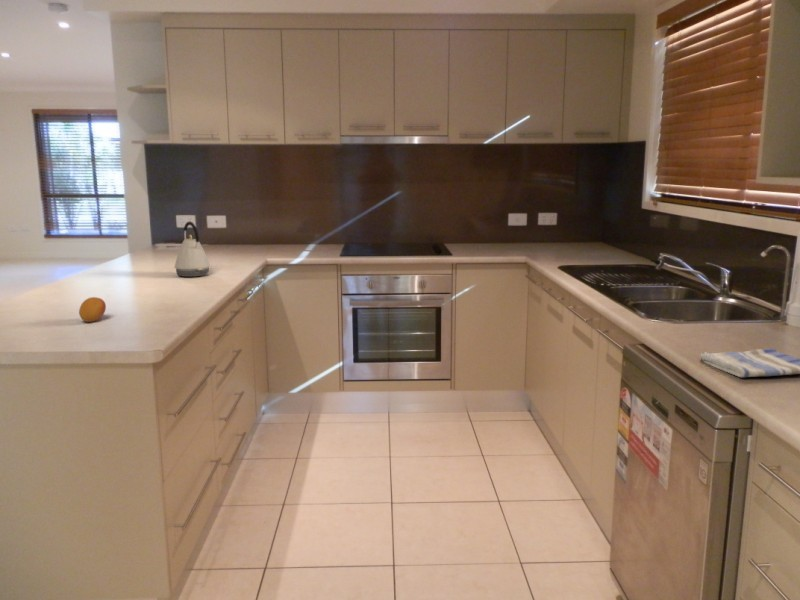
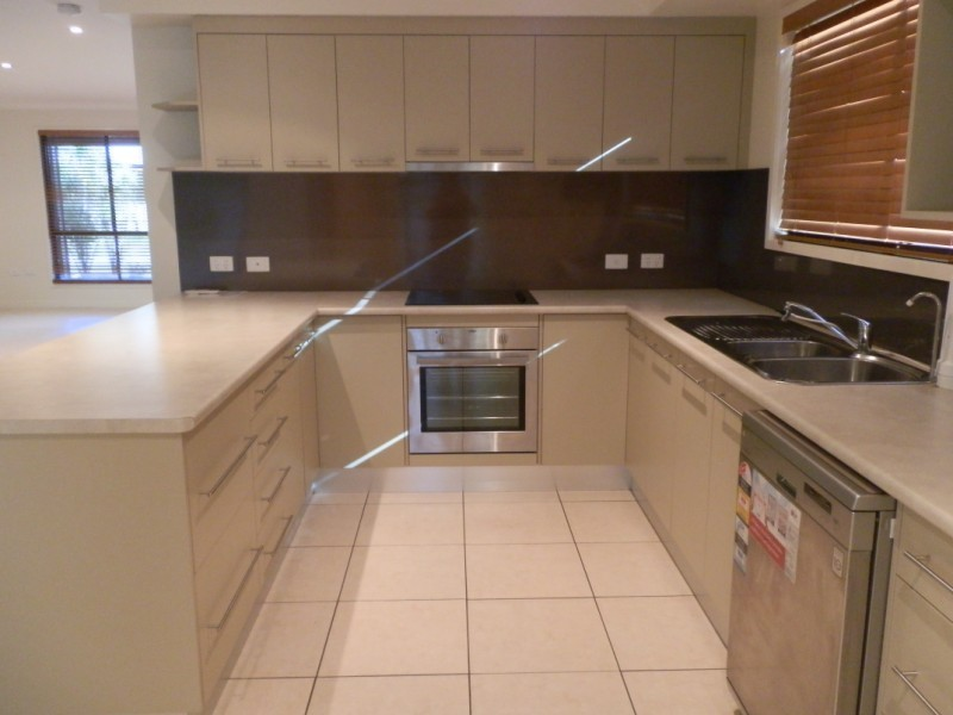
- fruit (92, 309)
- kettle (190, 248)
- dish towel (758, 362)
